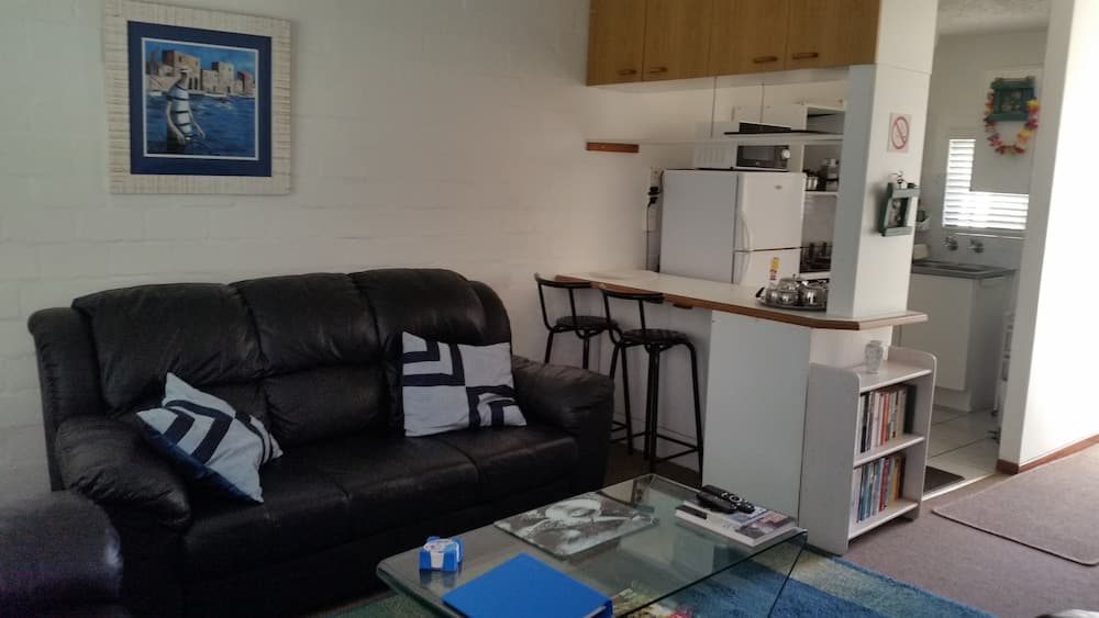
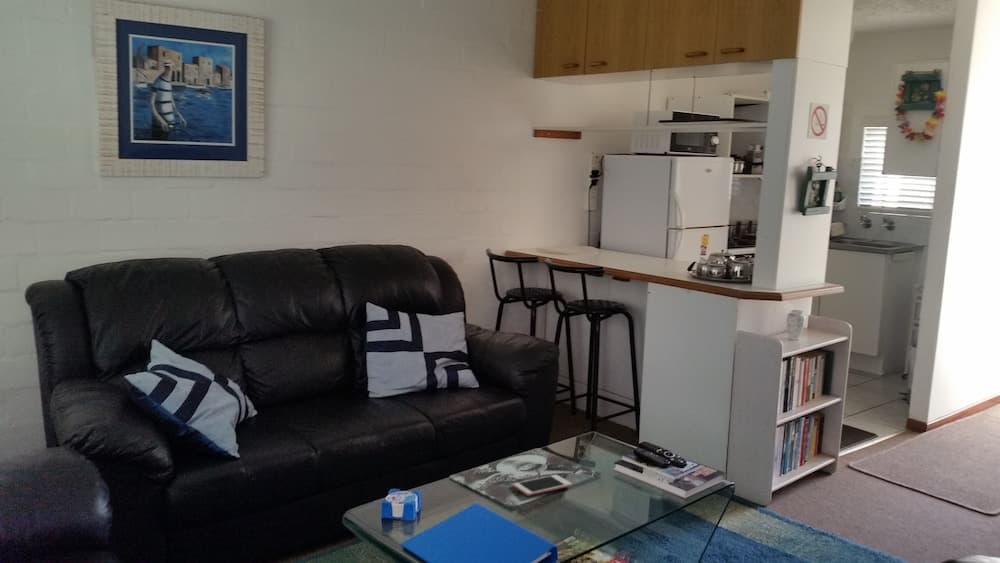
+ cell phone (542, 484)
